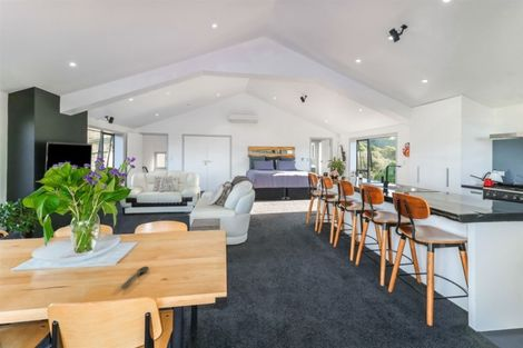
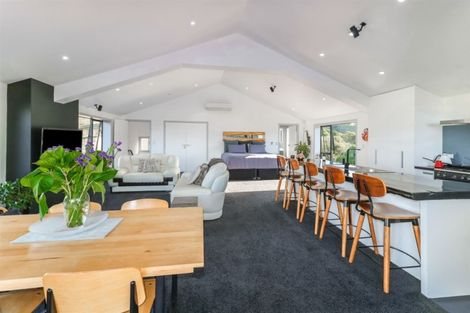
- spoon (135, 276)
